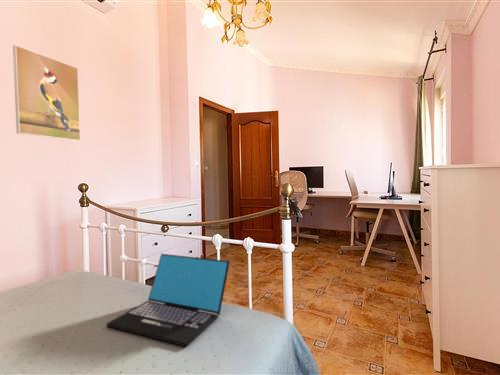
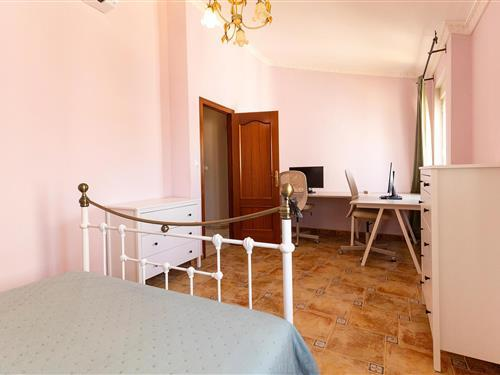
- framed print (49, 97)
- laptop (171, 291)
